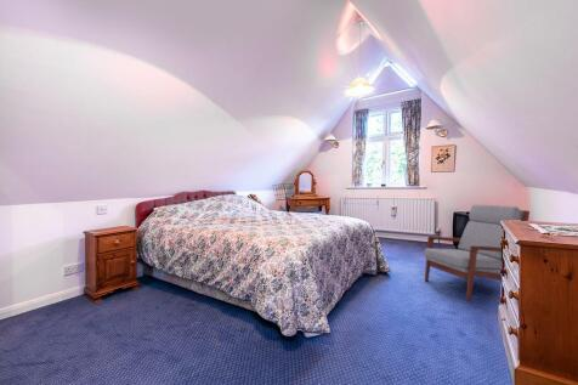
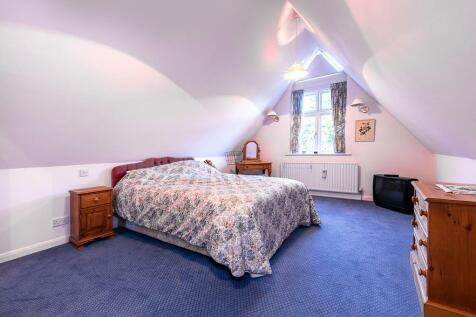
- armchair (471, 245)
